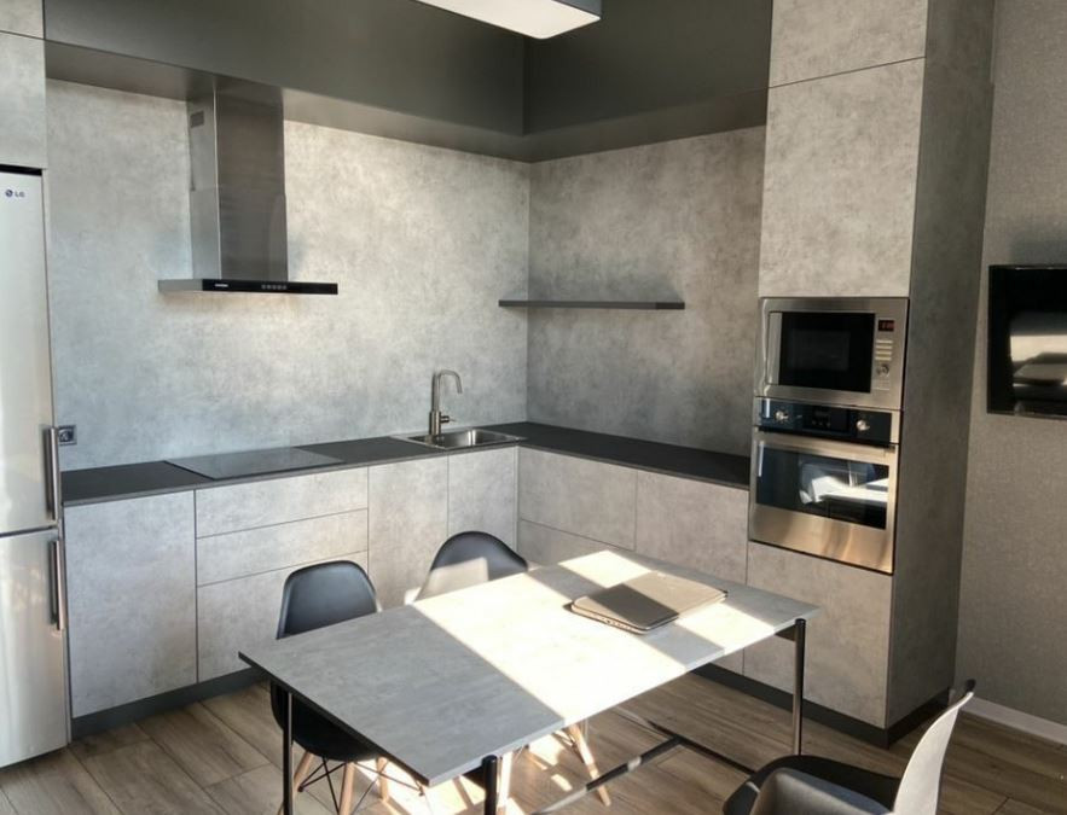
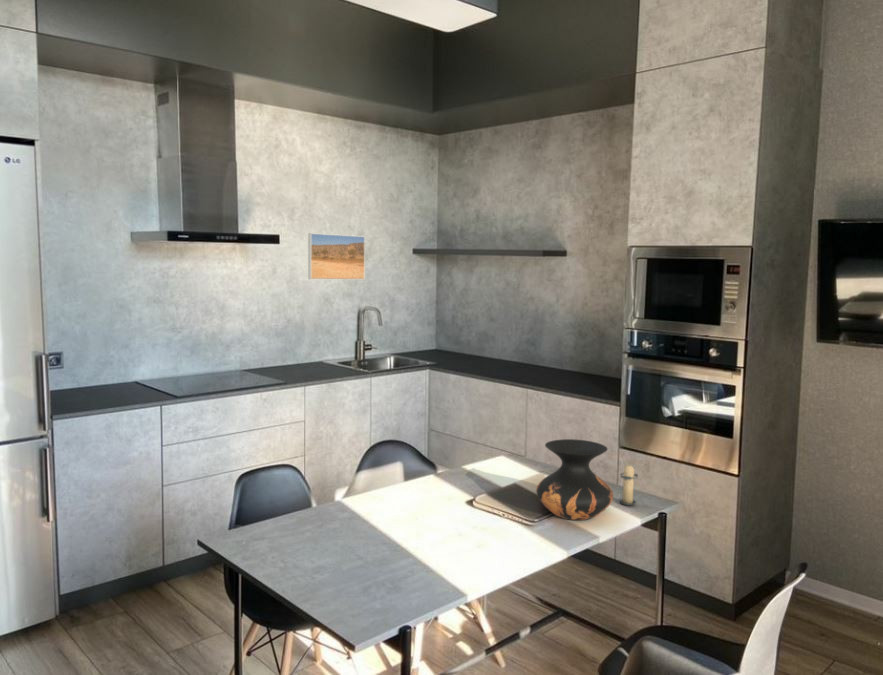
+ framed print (337, 257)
+ vase (574, 480)
+ candle (628, 482)
